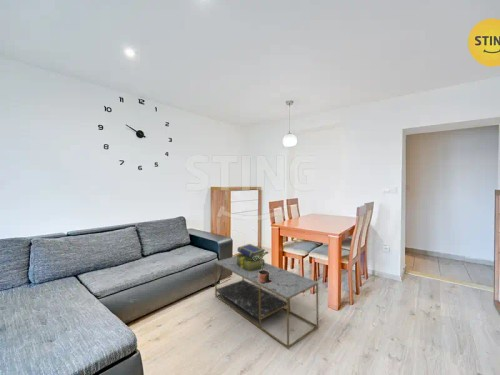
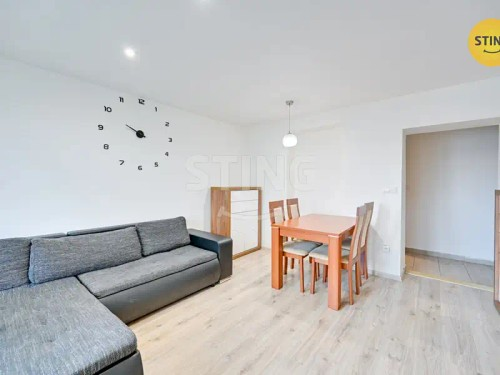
- coffee table (260, 290)
- stack of books (251, 256)
- potted plant (262, 266)
